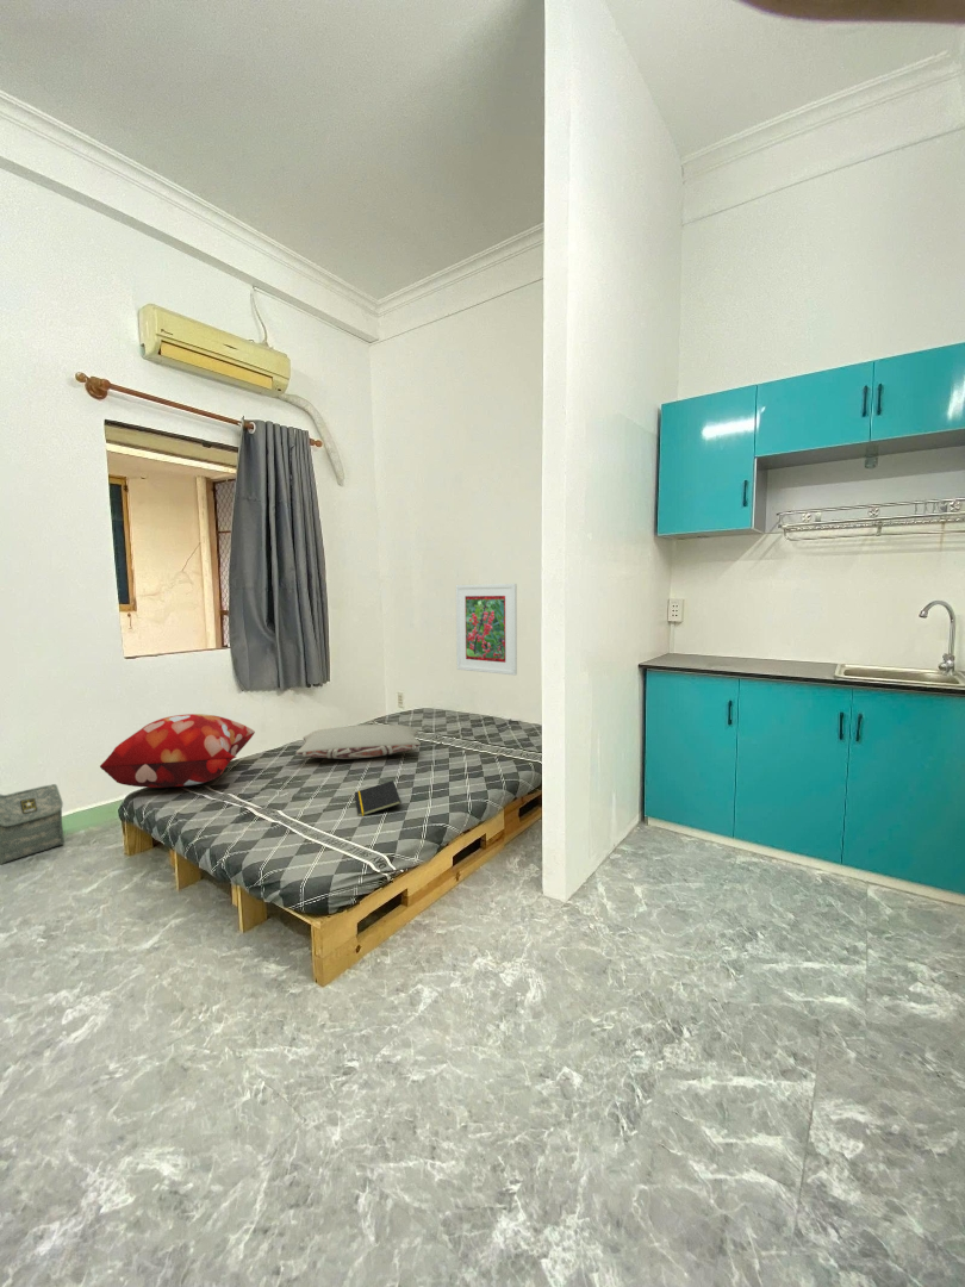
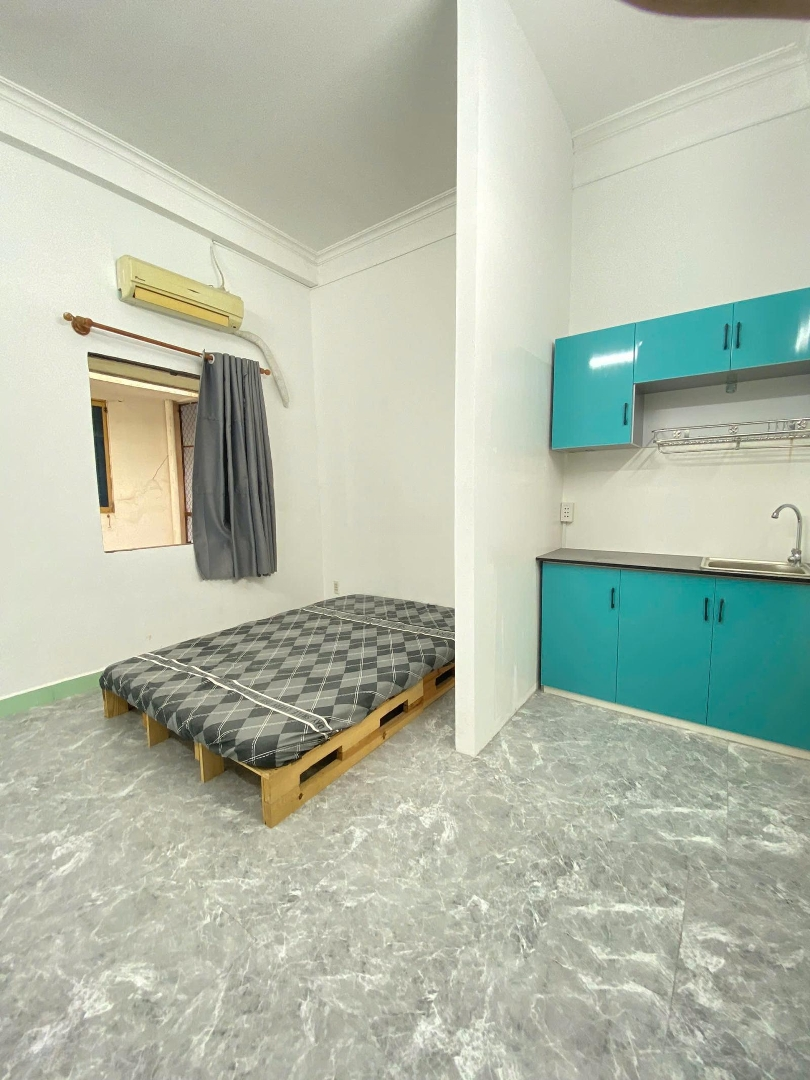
- pillow (361, 741)
- bag (27, 820)
- notepad (376, 797)
- decorative pillow (186, 747)
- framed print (485, 628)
